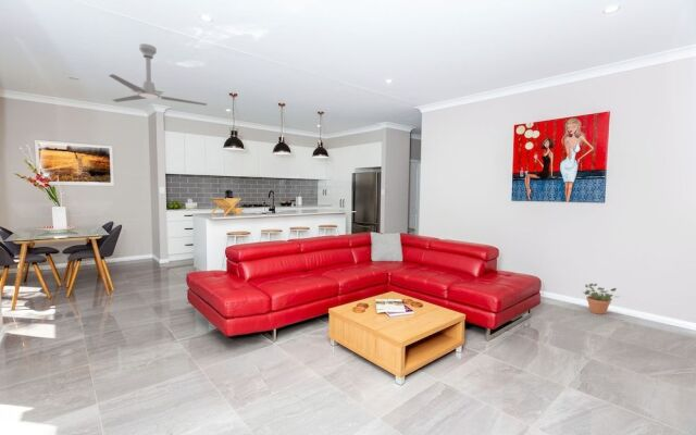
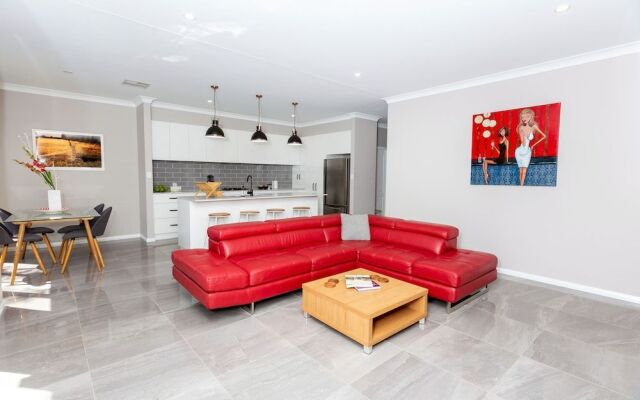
- ceiling fan (150, 73)
- potted plant (601, 299)
